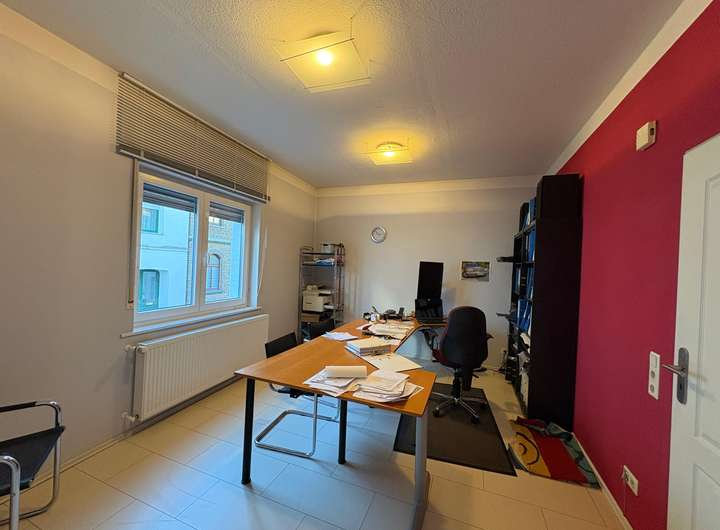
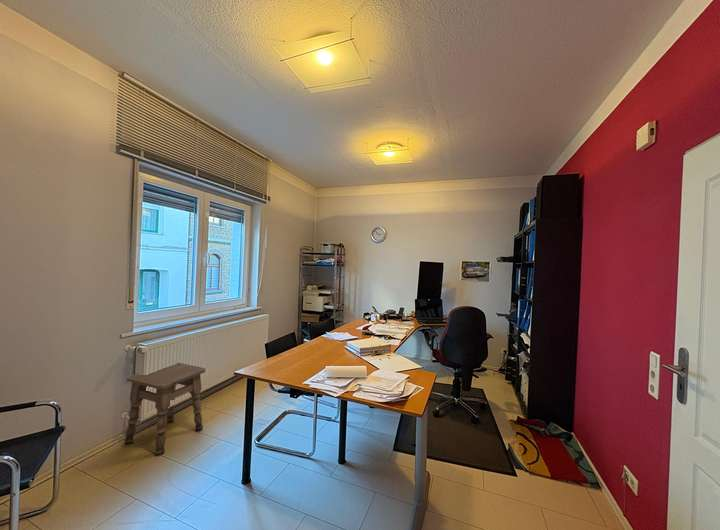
+ side table (167, 404)
